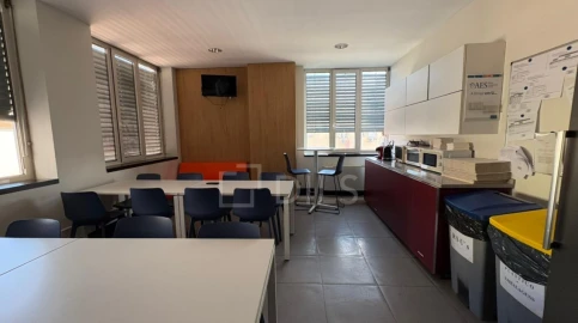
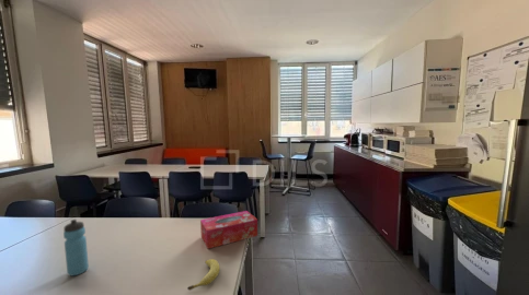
+ water bottle (76, 246)
+ tissue box (229, 227)
+ fruit (208, 272)
